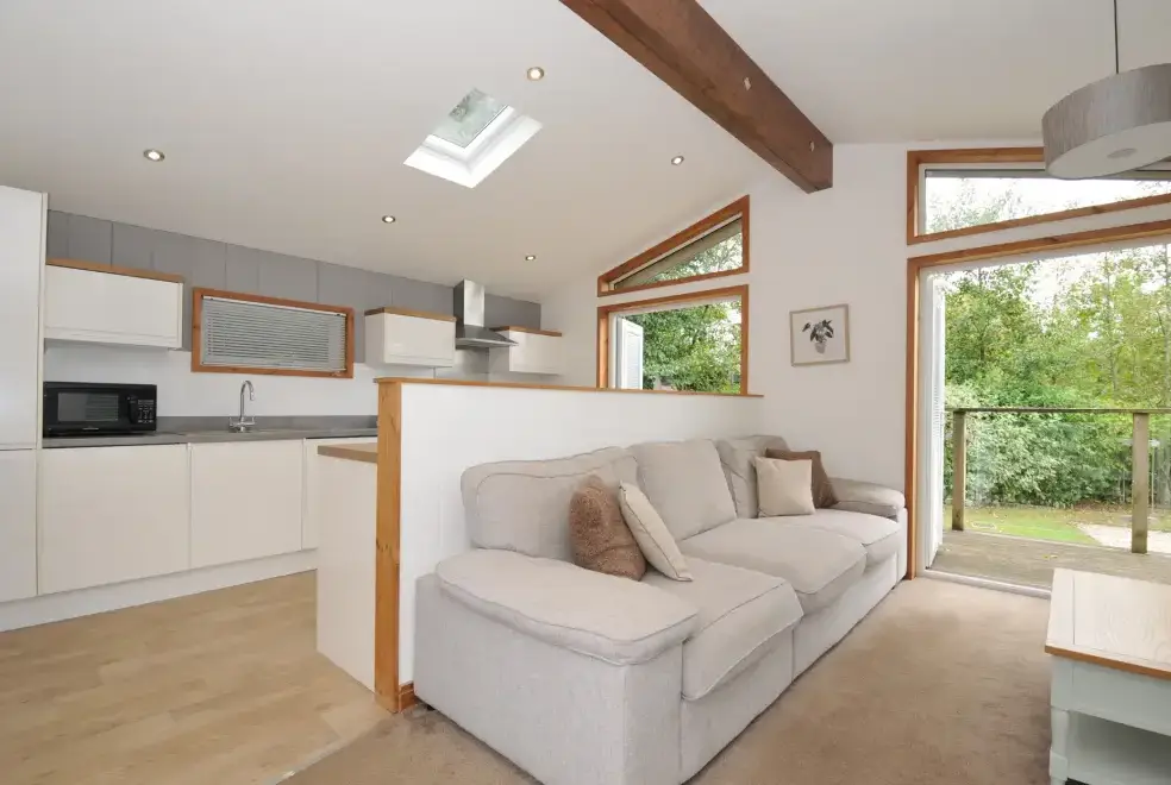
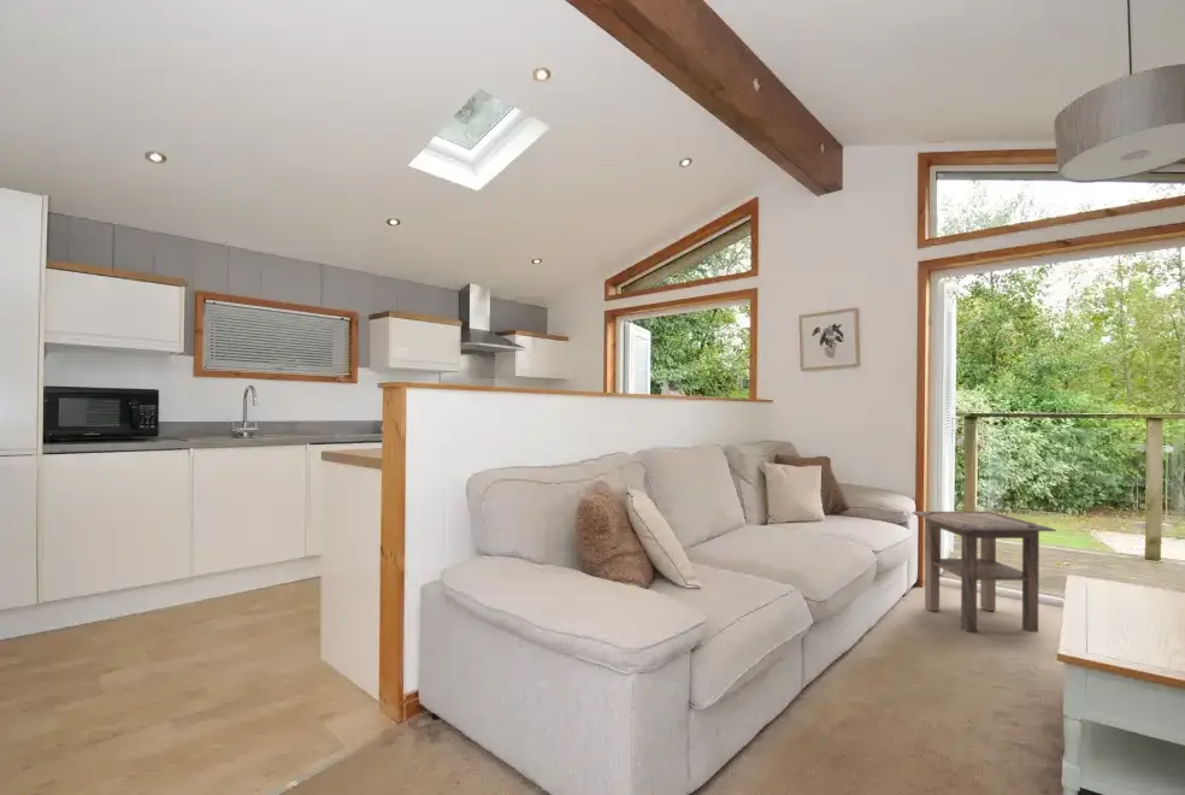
+ side table (978, 567)
